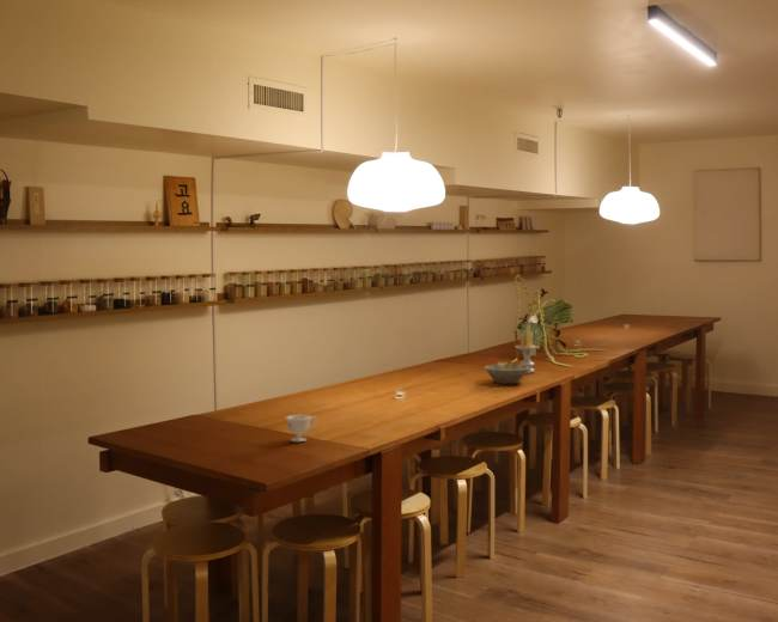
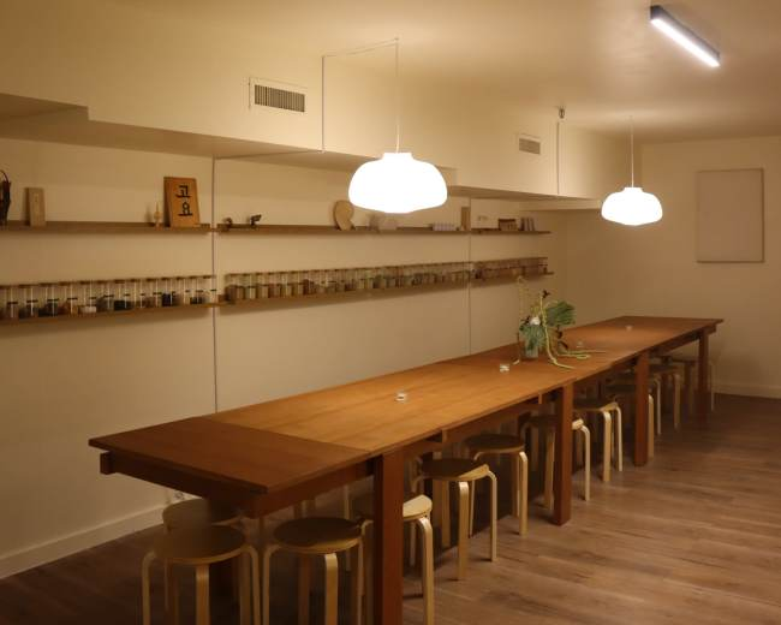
- bowl (506, 374)
- candle (527, 348)
- teacup (302, 427)
